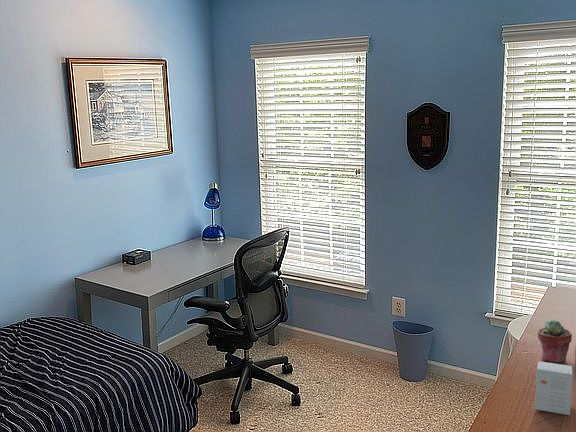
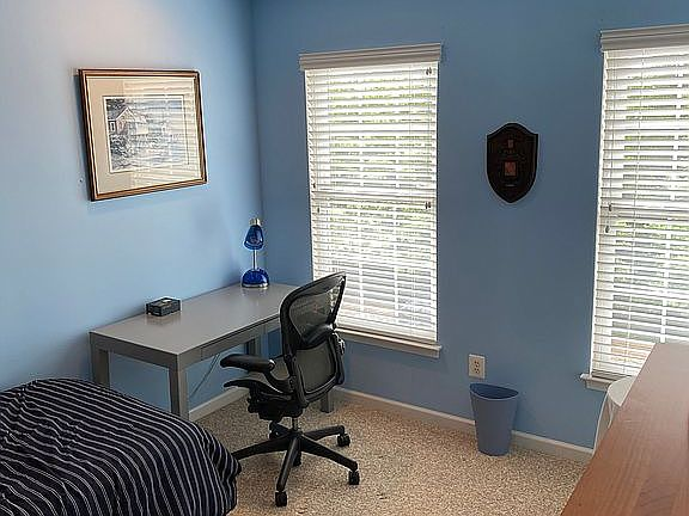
- small box (553, 387)
- potted succulent (554, 340)
